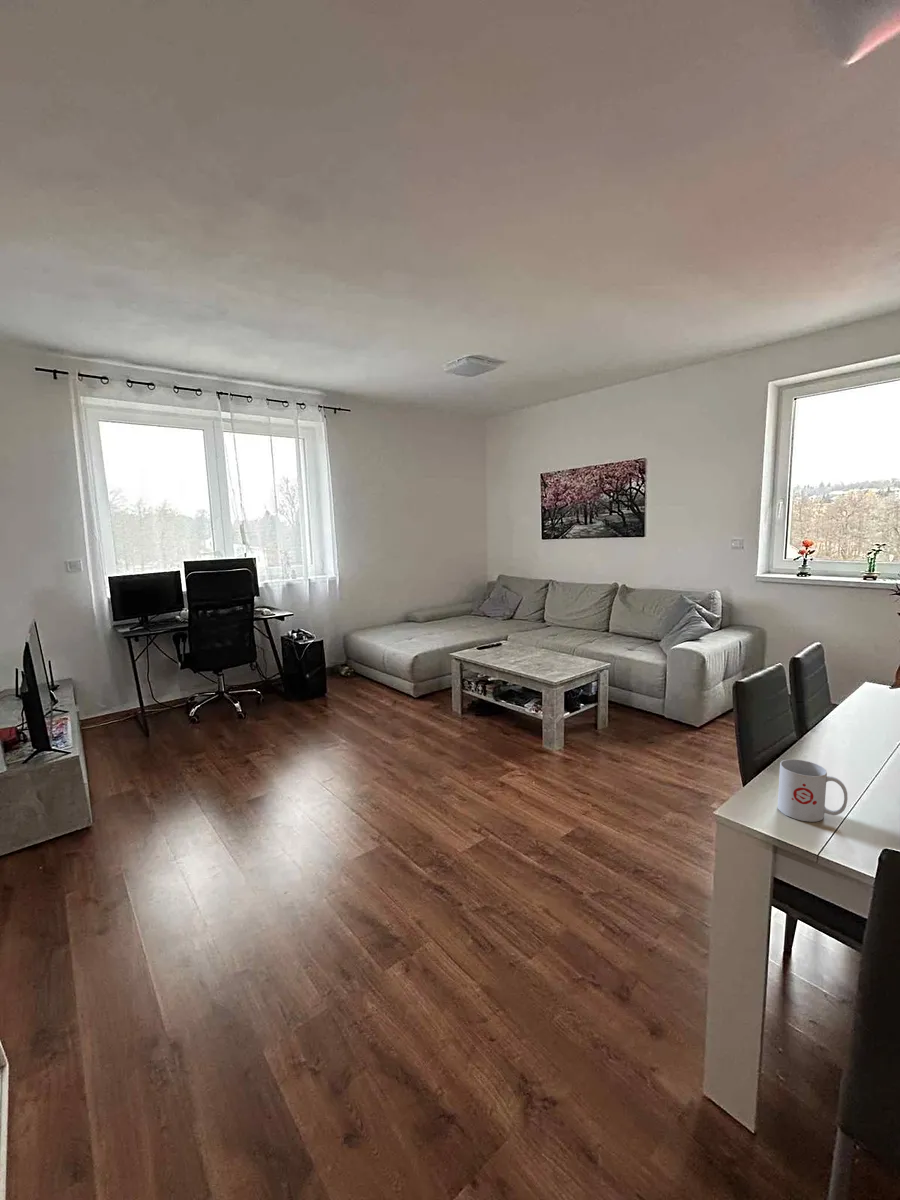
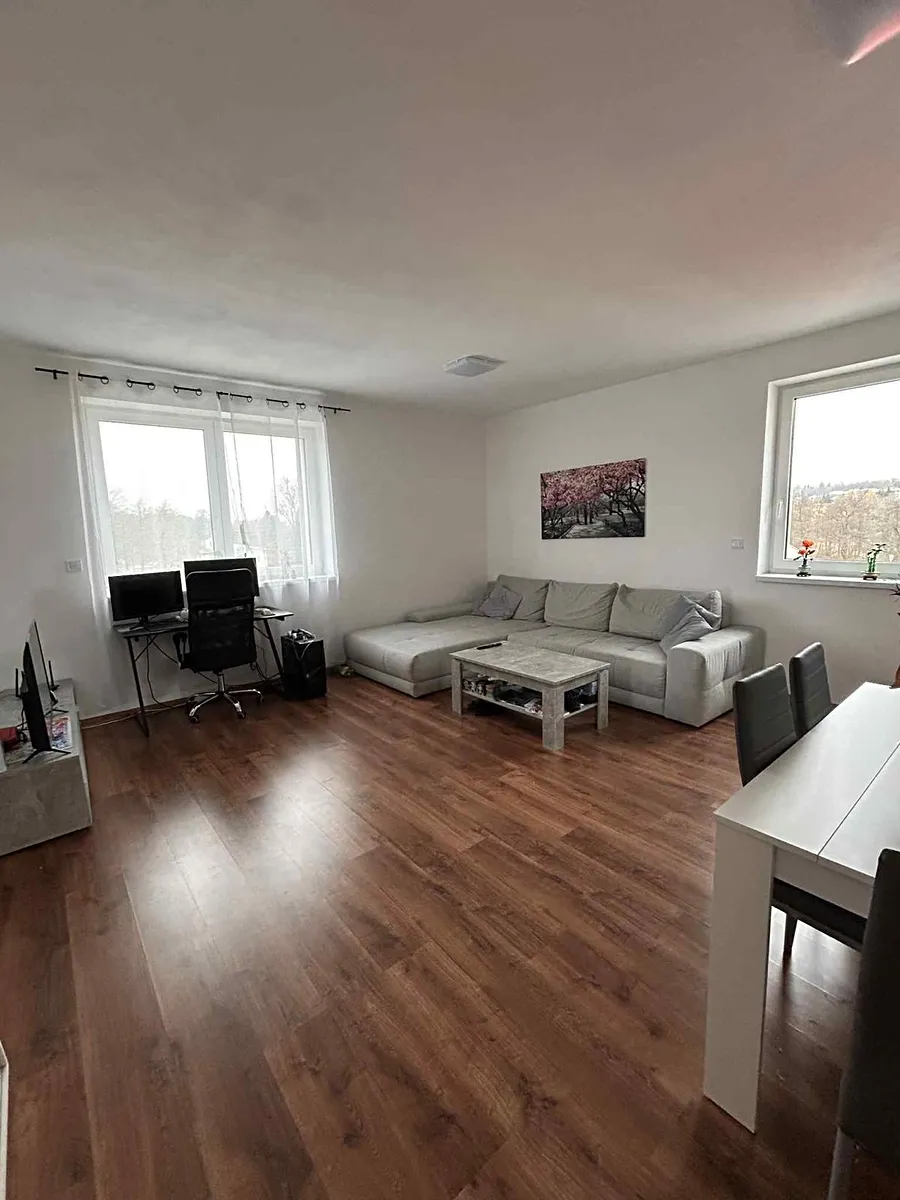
- mug (812, 791)
